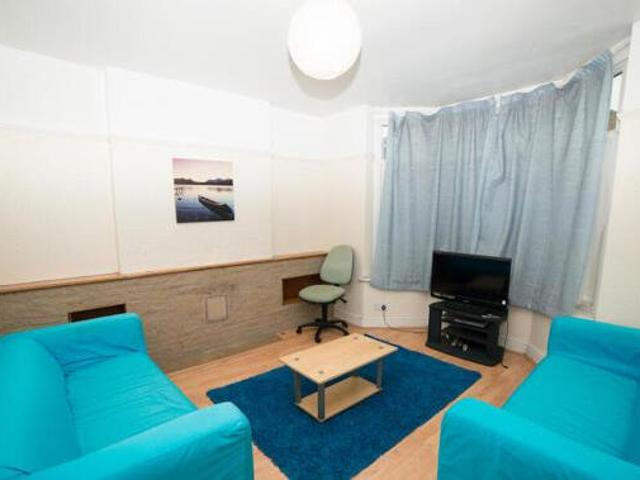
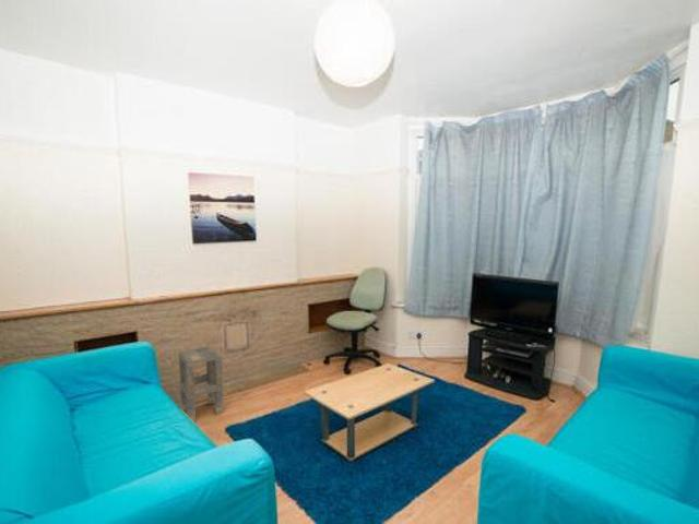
+ side table (200, 382)
